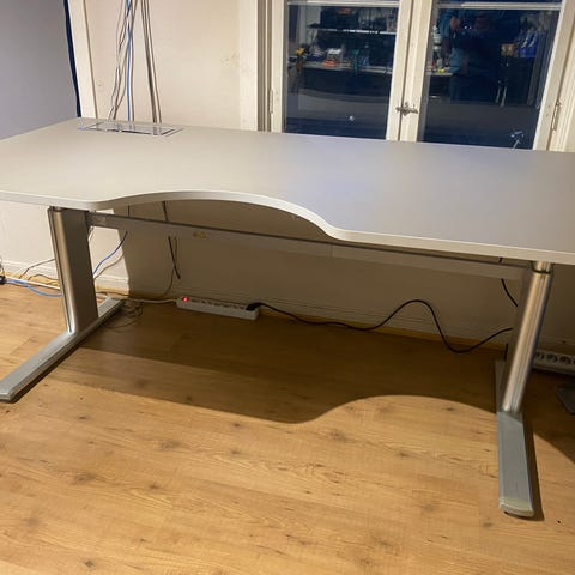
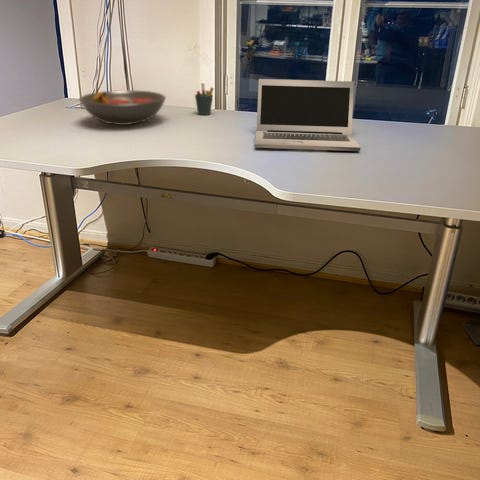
+ pen holder (204, 99)
+ laptop (306, 113)
+ fruit bowl (124, 105)
